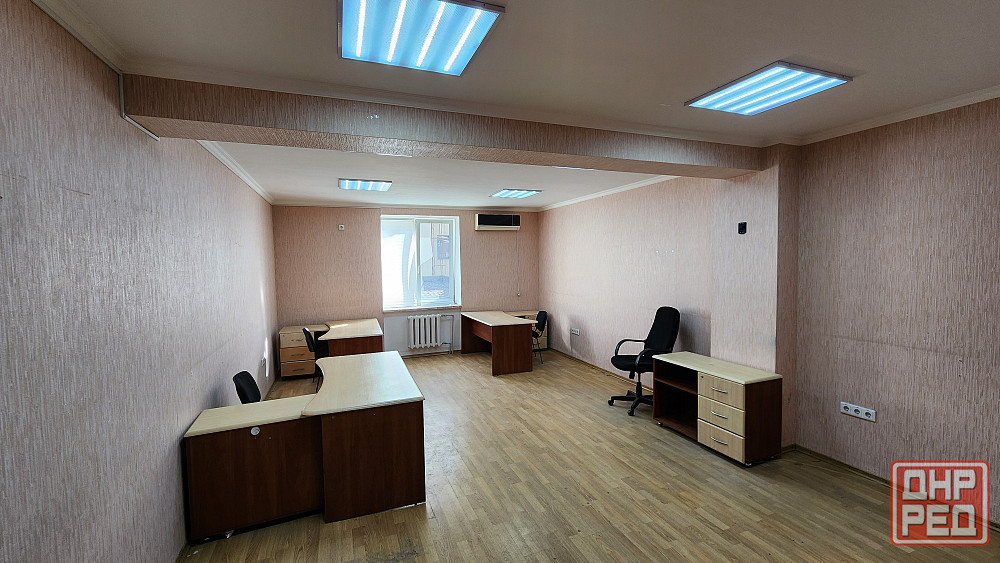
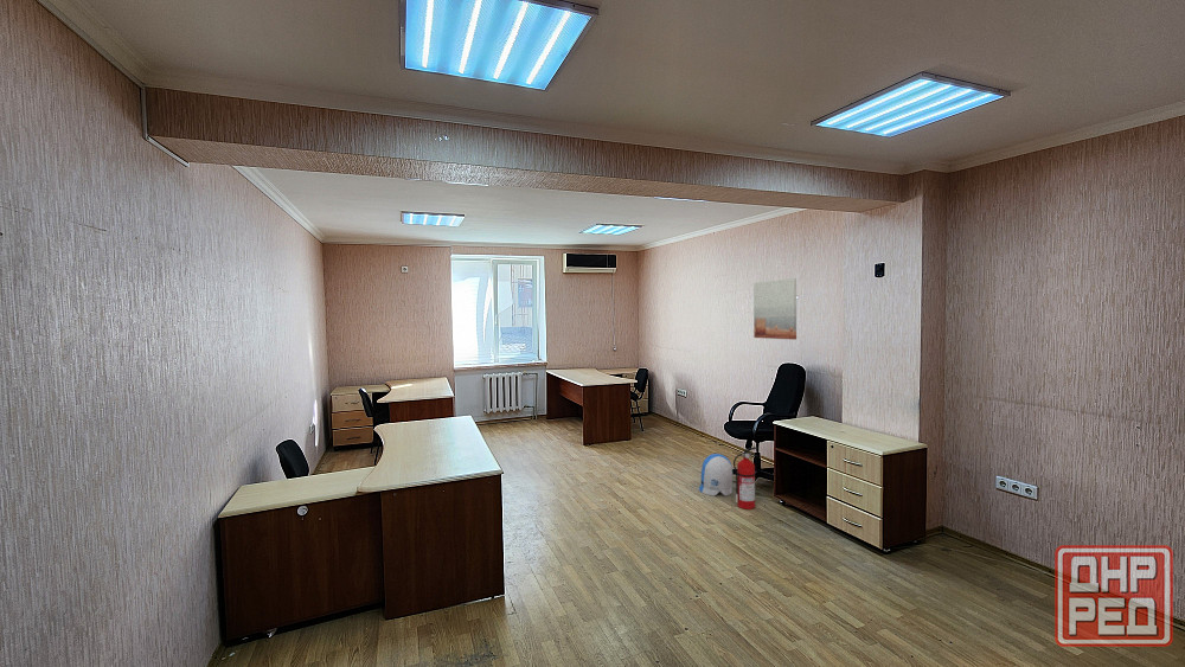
+ wall art (774, 309)
+ fire extinguisher (745, 476)
+ sun visor (716, 472)
